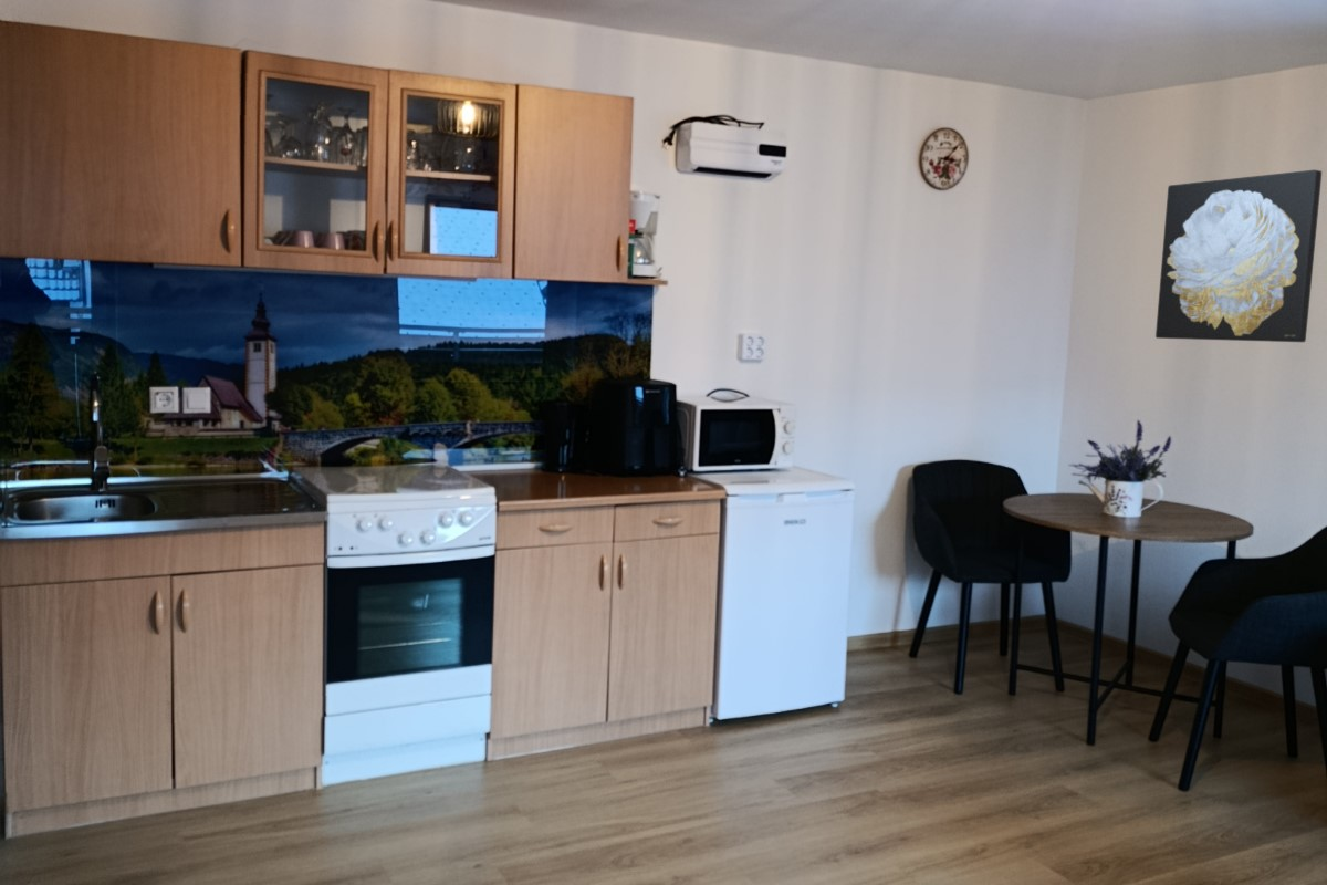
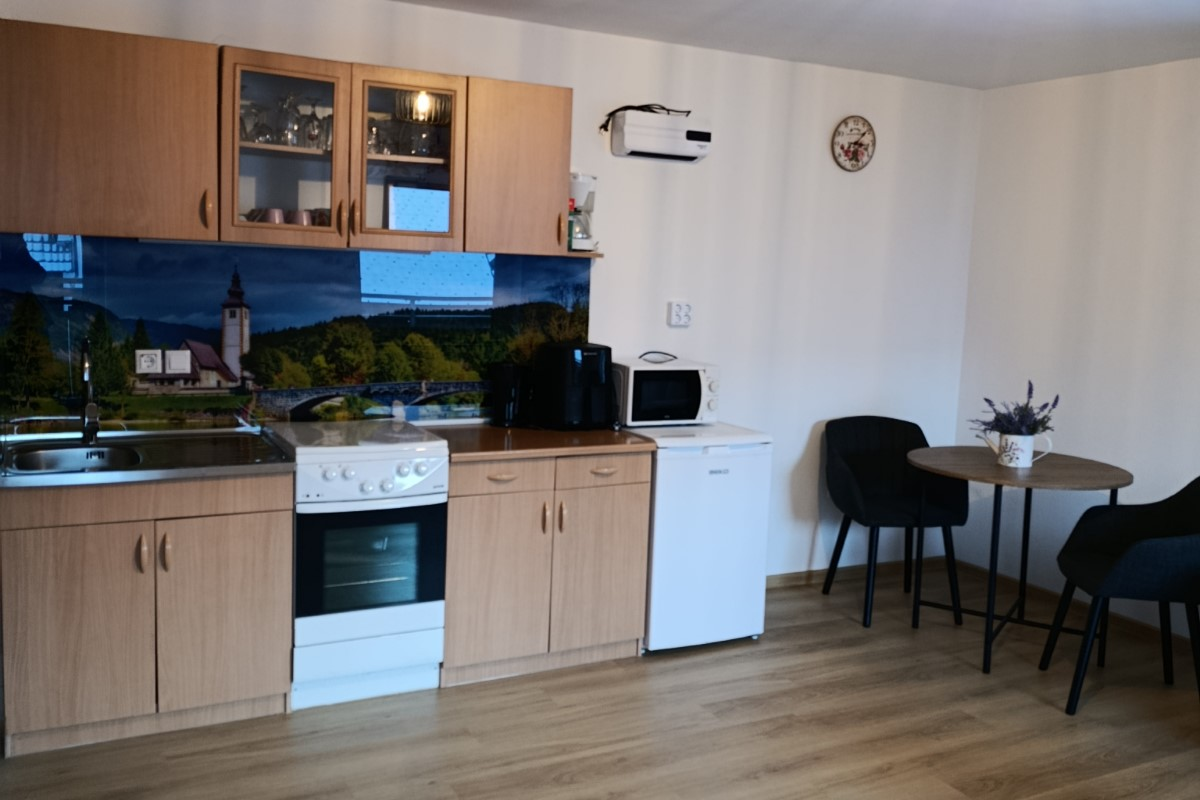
- wall art (1233, 259)
